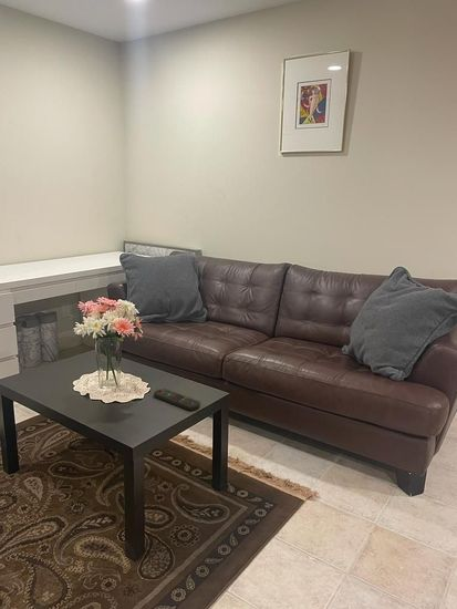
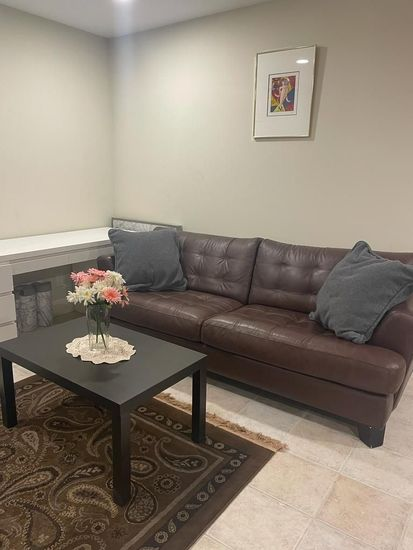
- remote control (176, 399)
